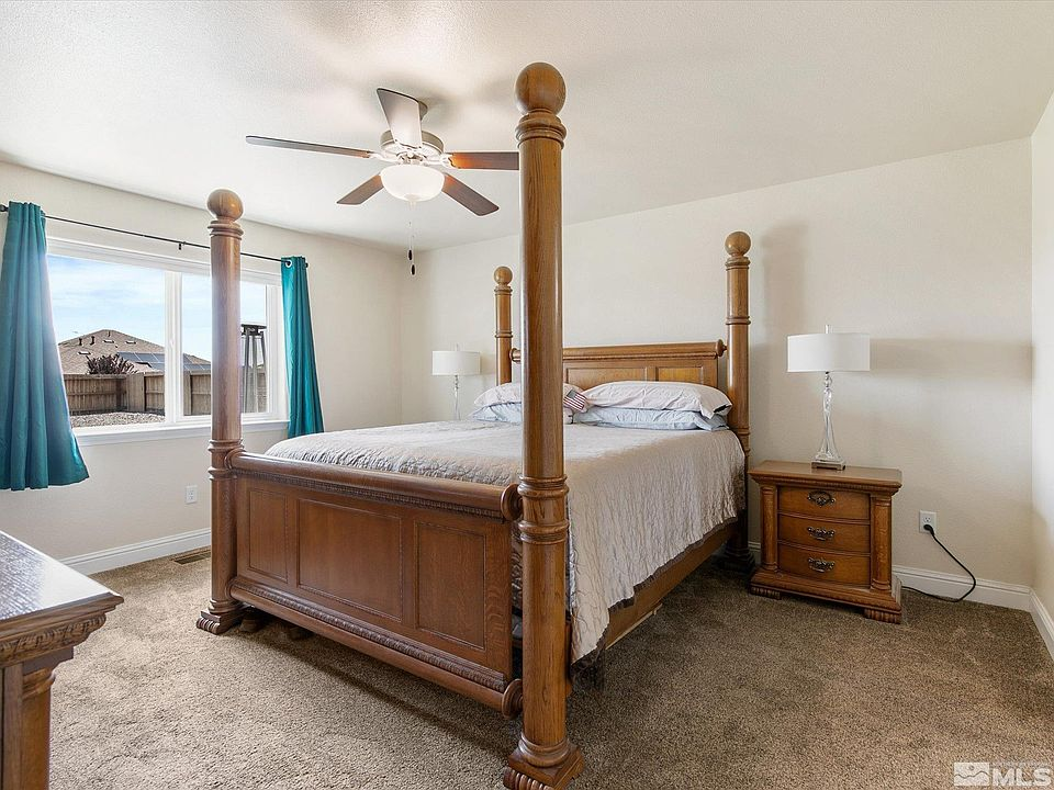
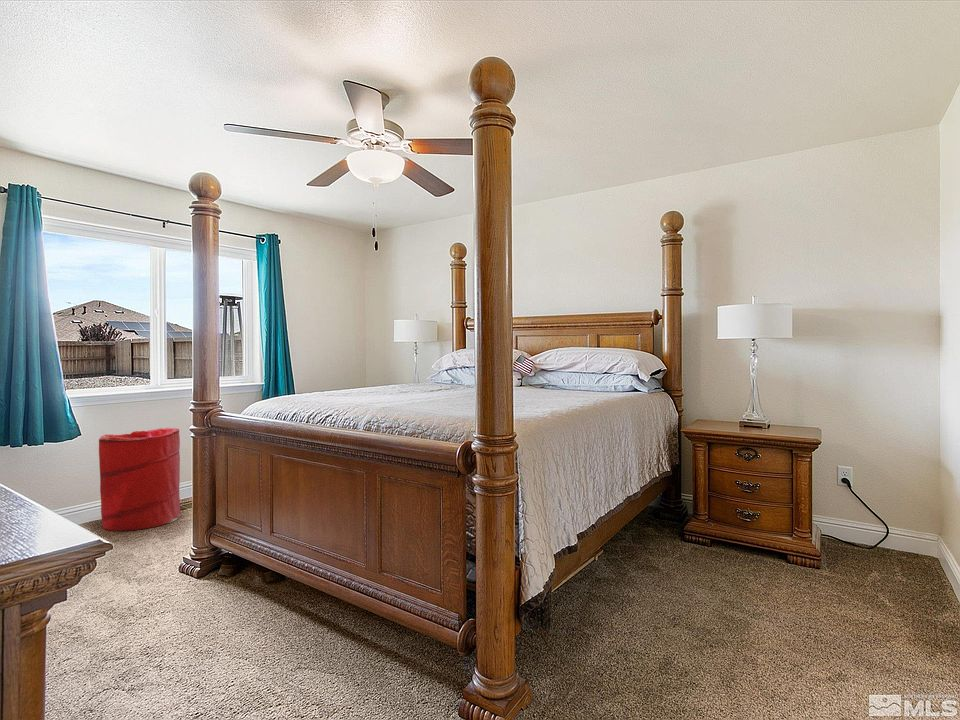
+ laundry hamper (141, 475)
